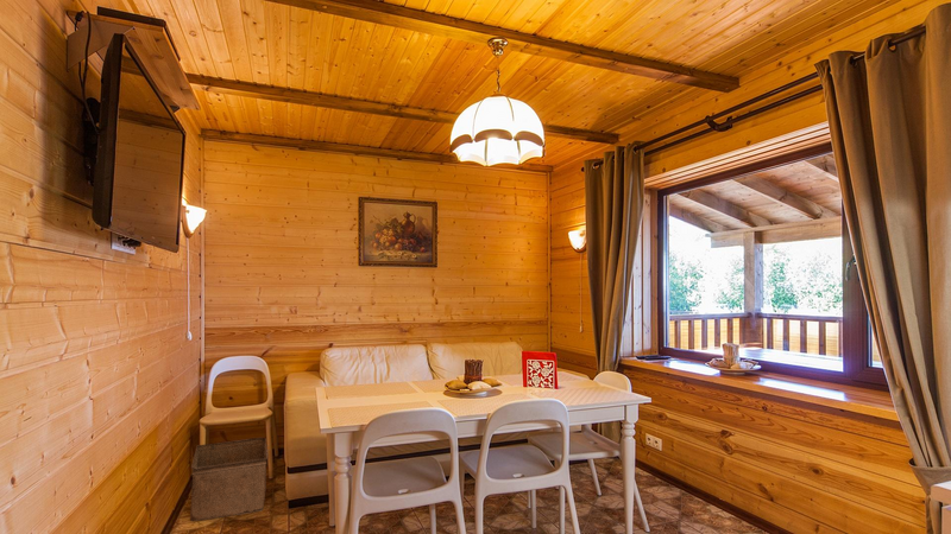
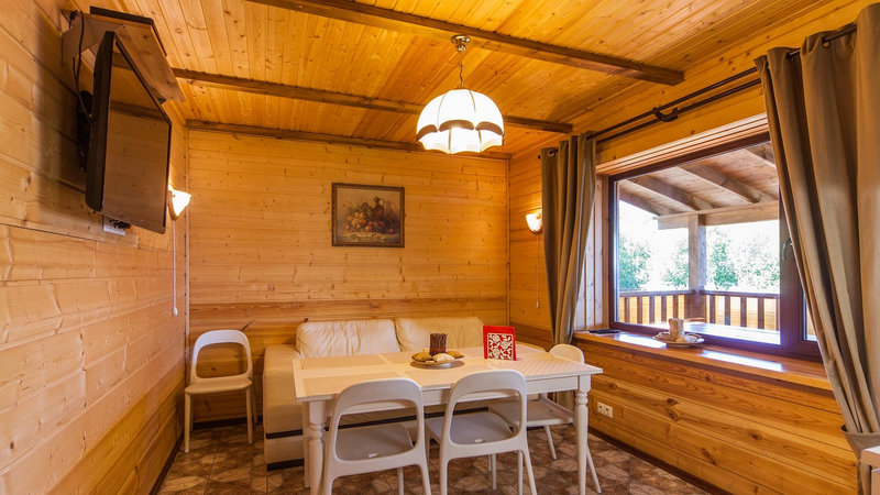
- storage bin (229, 476)
